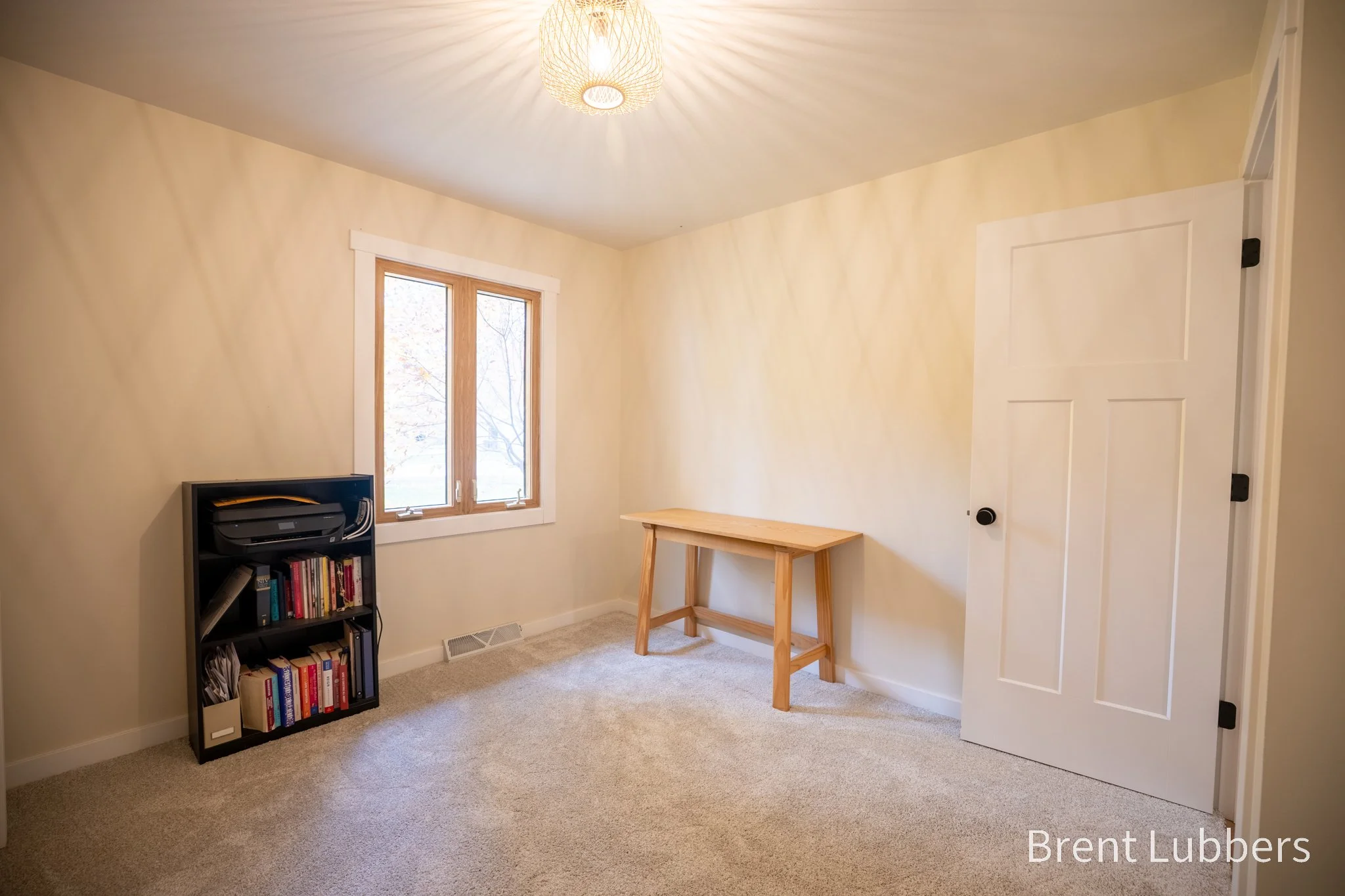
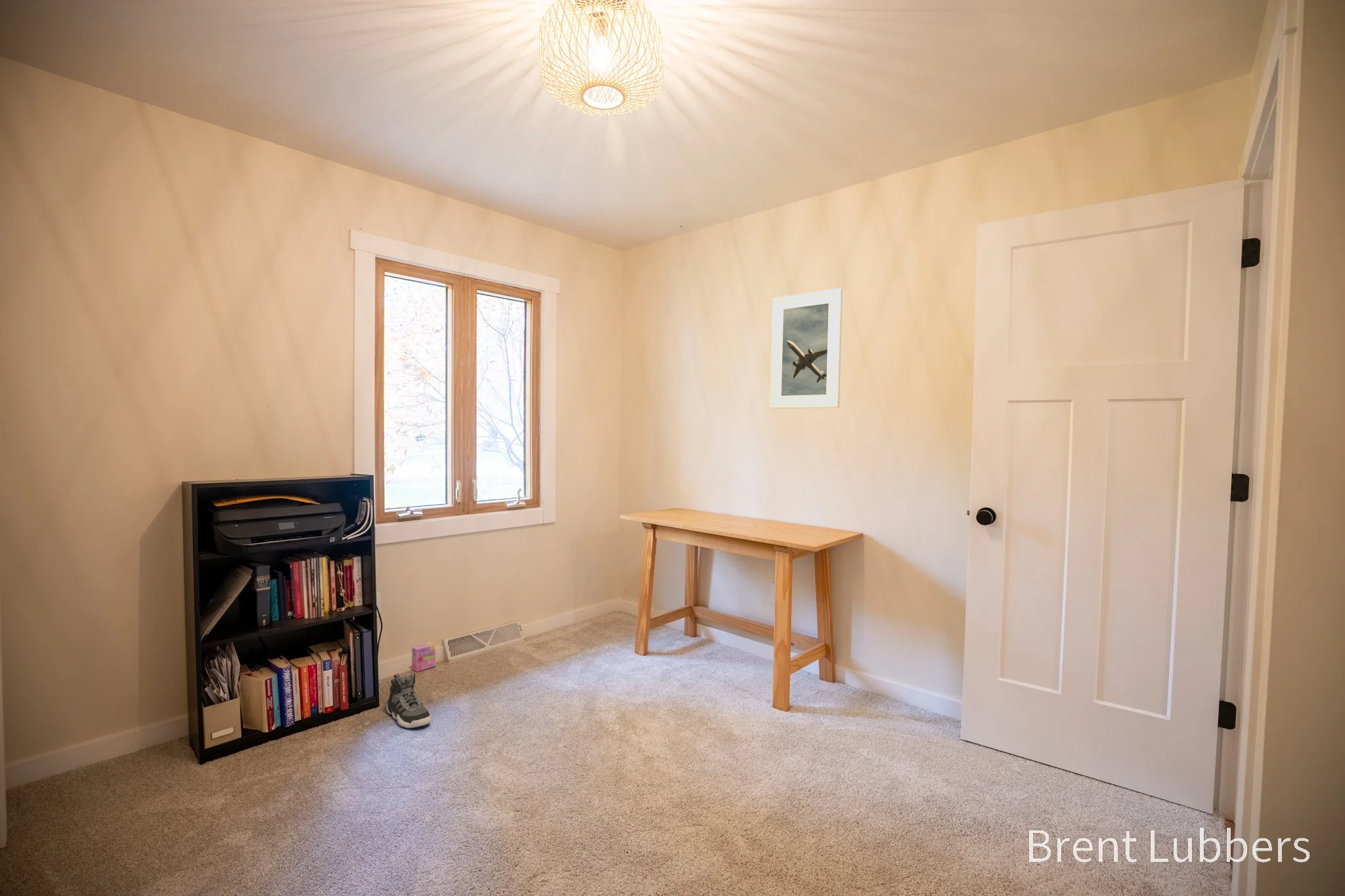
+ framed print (805, 351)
+ sneaker (408, 698)
+ box (424, 656)
